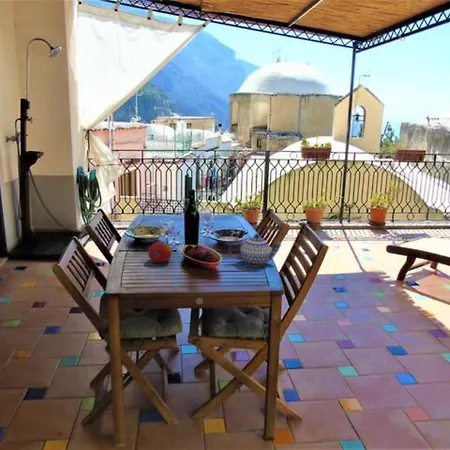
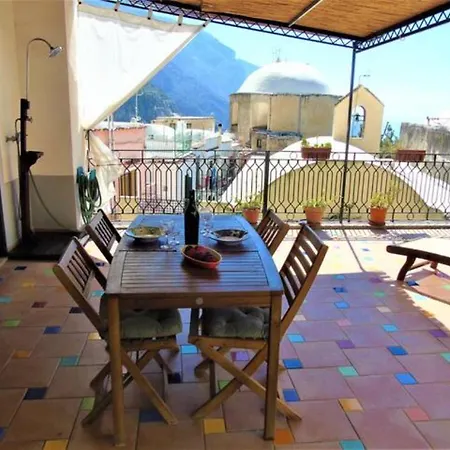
- teapot (255, 248)
- fruit (160, 251)
